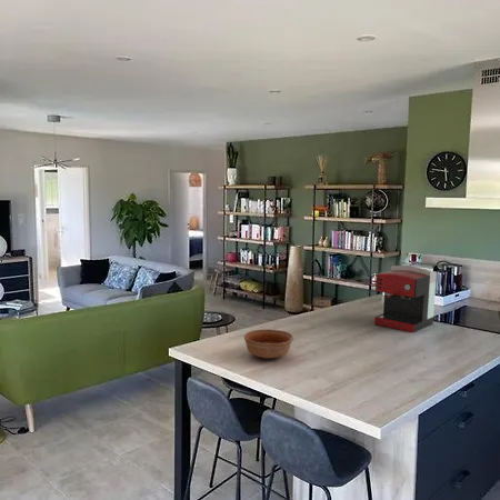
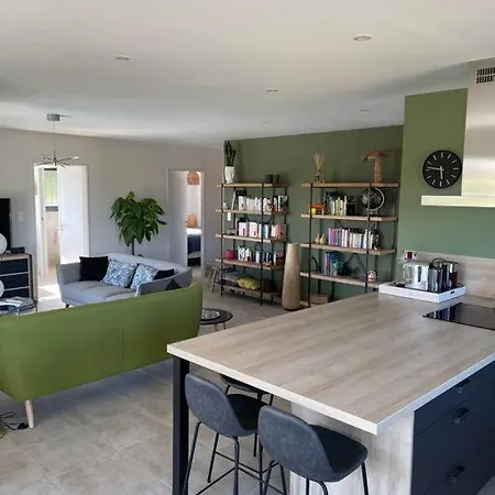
- bowl (268, 346)
- coffee maker (402, 296)
